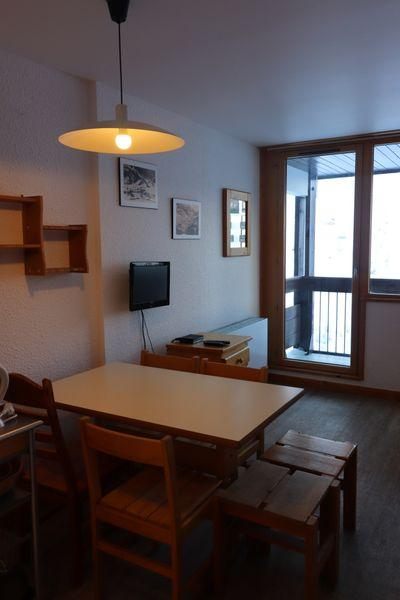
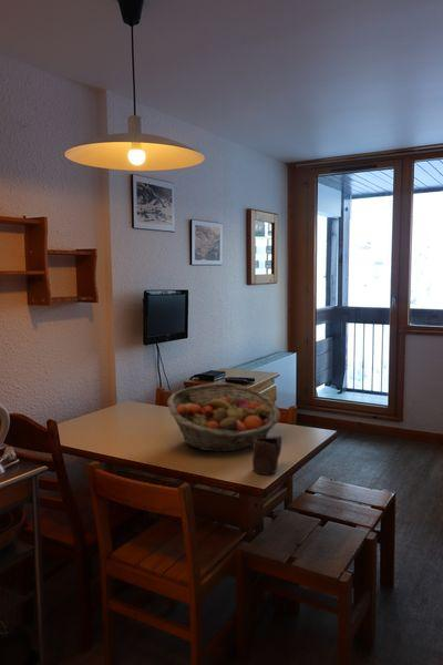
+ mug (269, 451)
+ fruit basket (224, 415)
